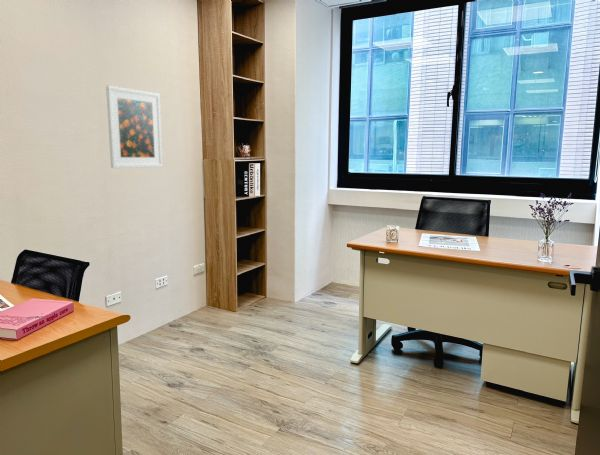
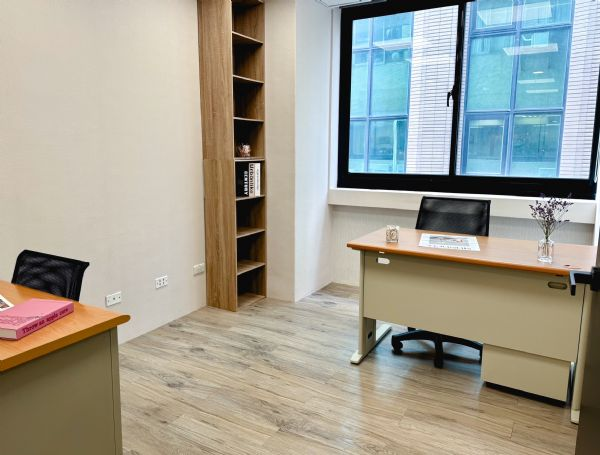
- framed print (136, 129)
